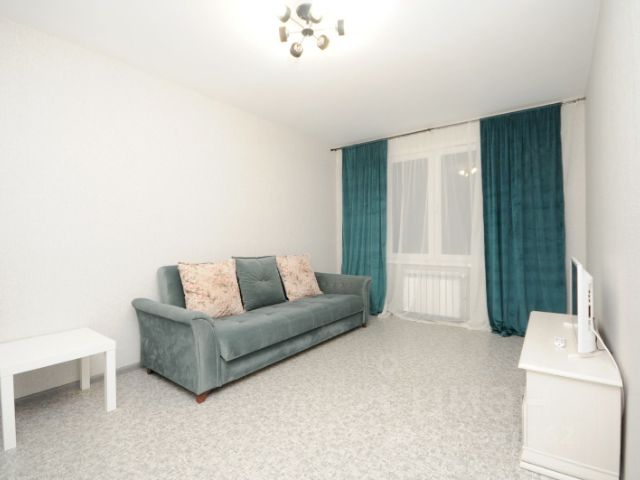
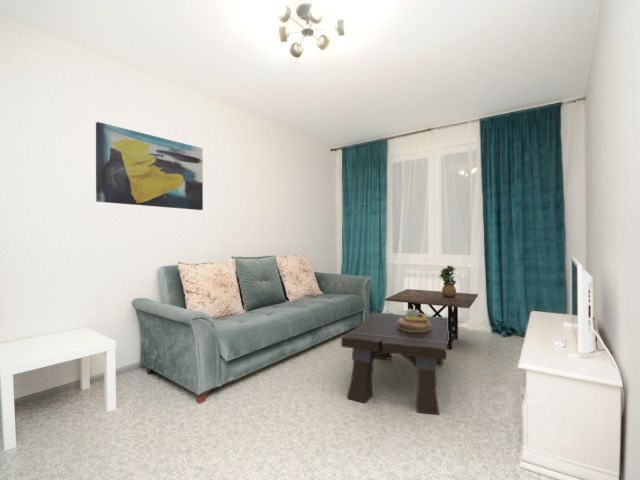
+ potted plant (446, 281)
+ side table (432, 317)
+ coffee table (401, 352)
+ wall art (155, 171)
+ decorative bowl (413, 317)
